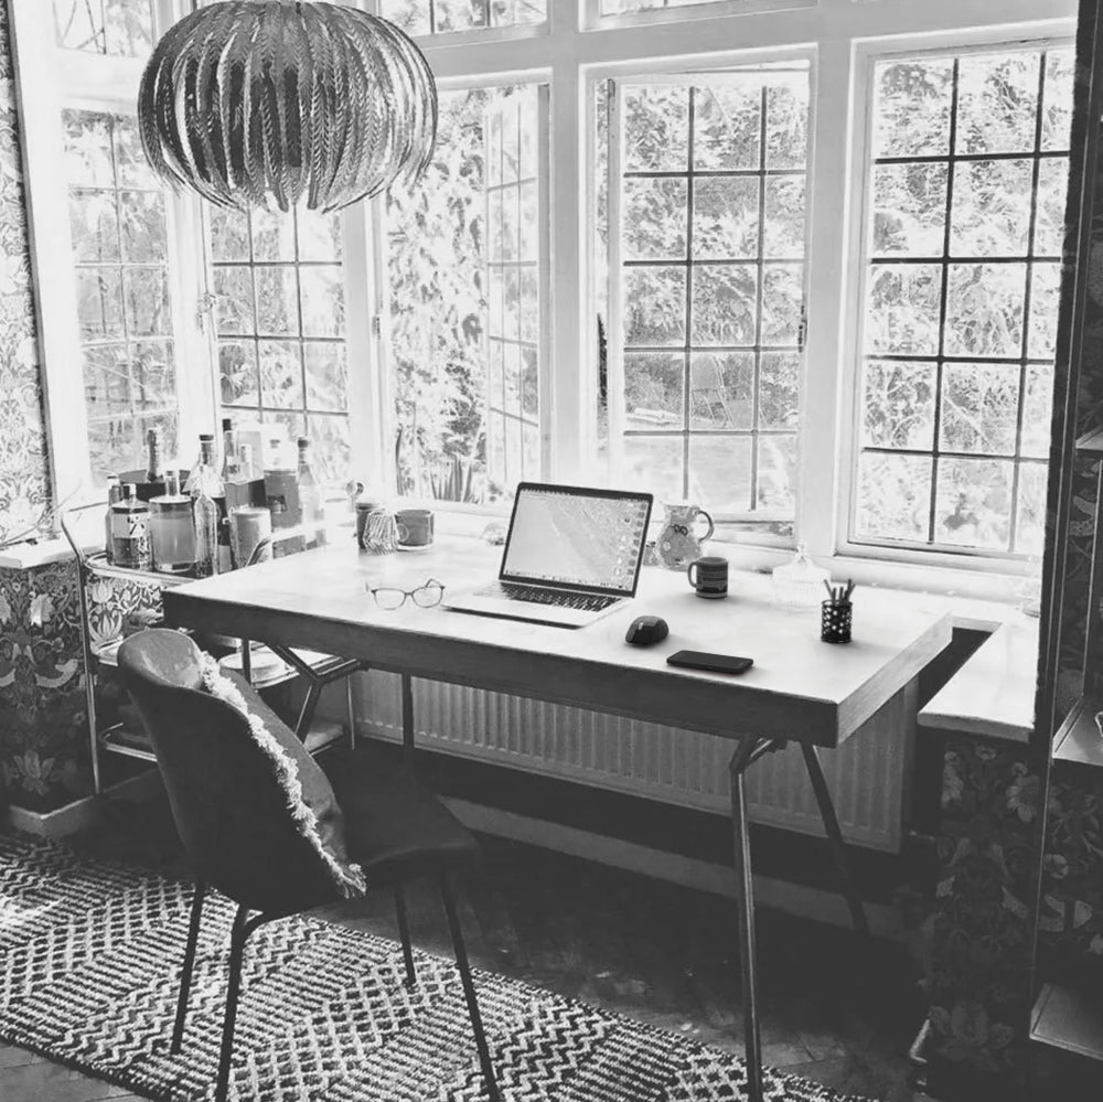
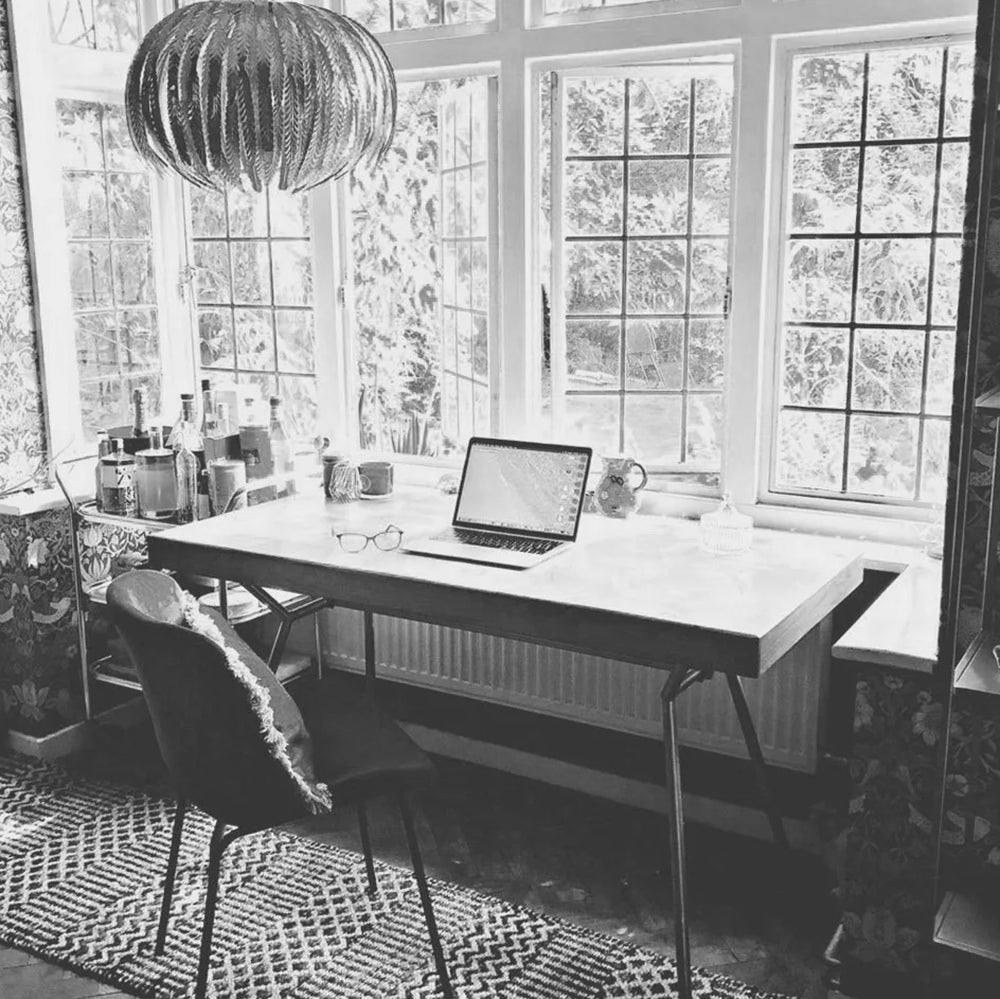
- cup (706, 576)
- pen holder (840, 607)
- cell phone (709, 661)
- mouse (649, 627)
